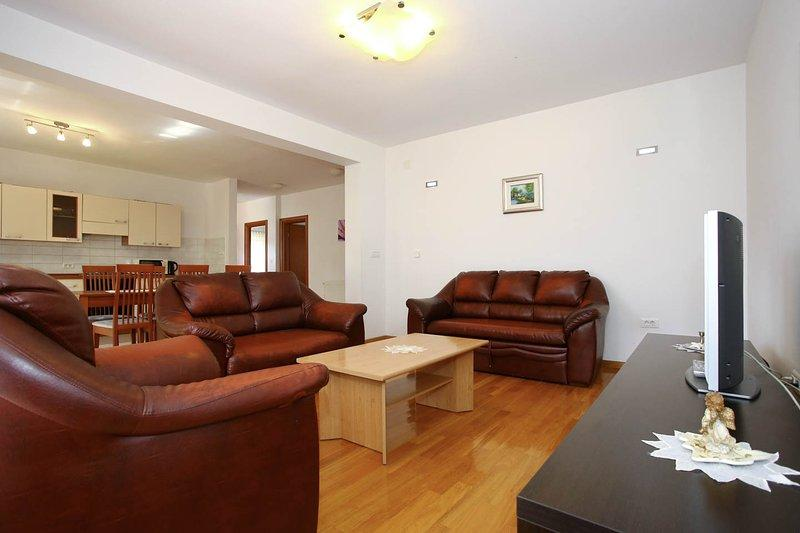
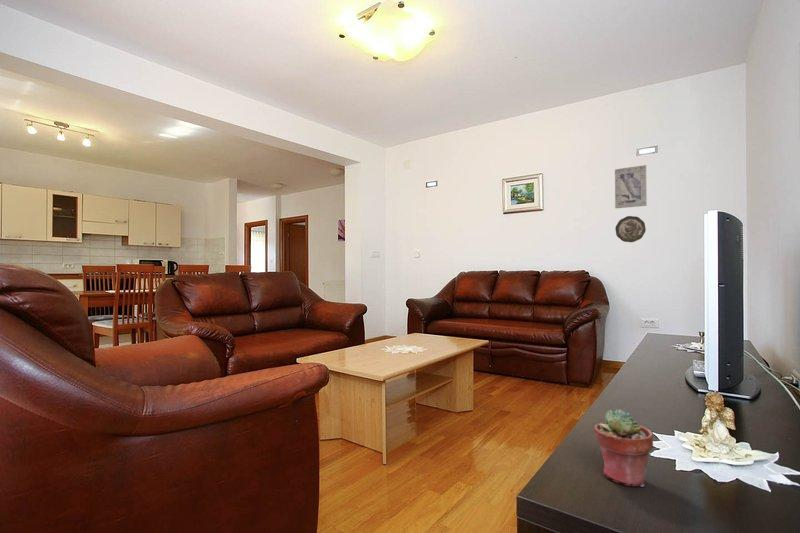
+ potted succulent (623, 443)
+ wall art (630, 187)
+ decorative plate (630, 229)
